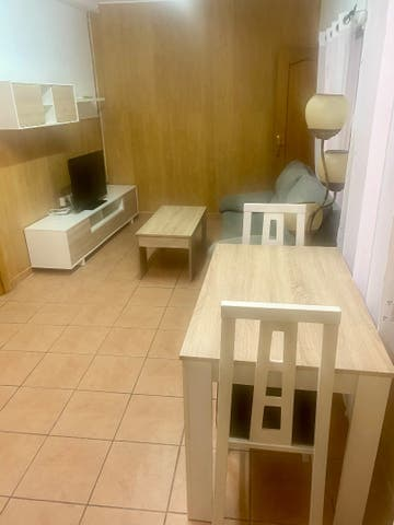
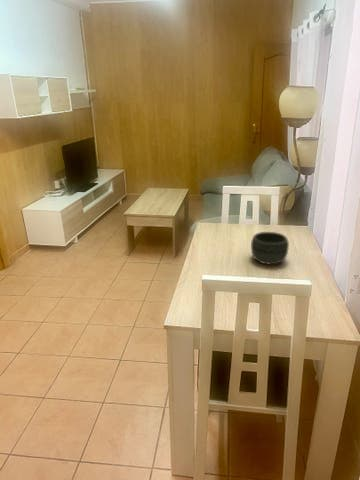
+ bowl (269, 248)
